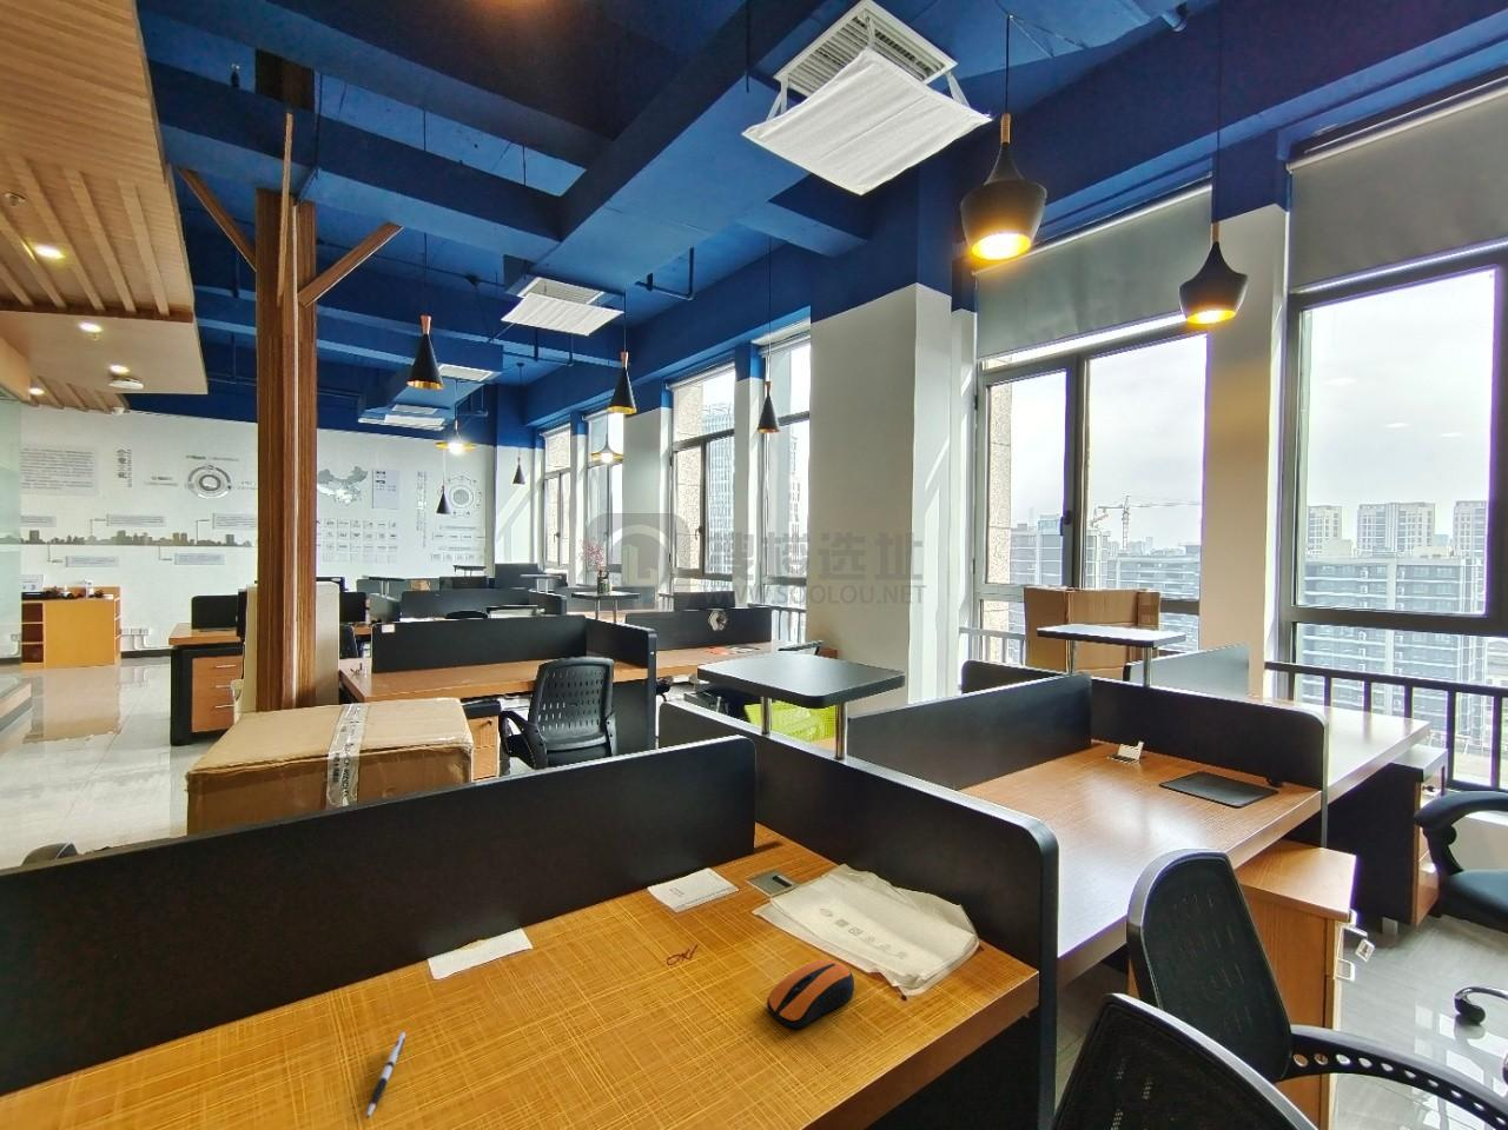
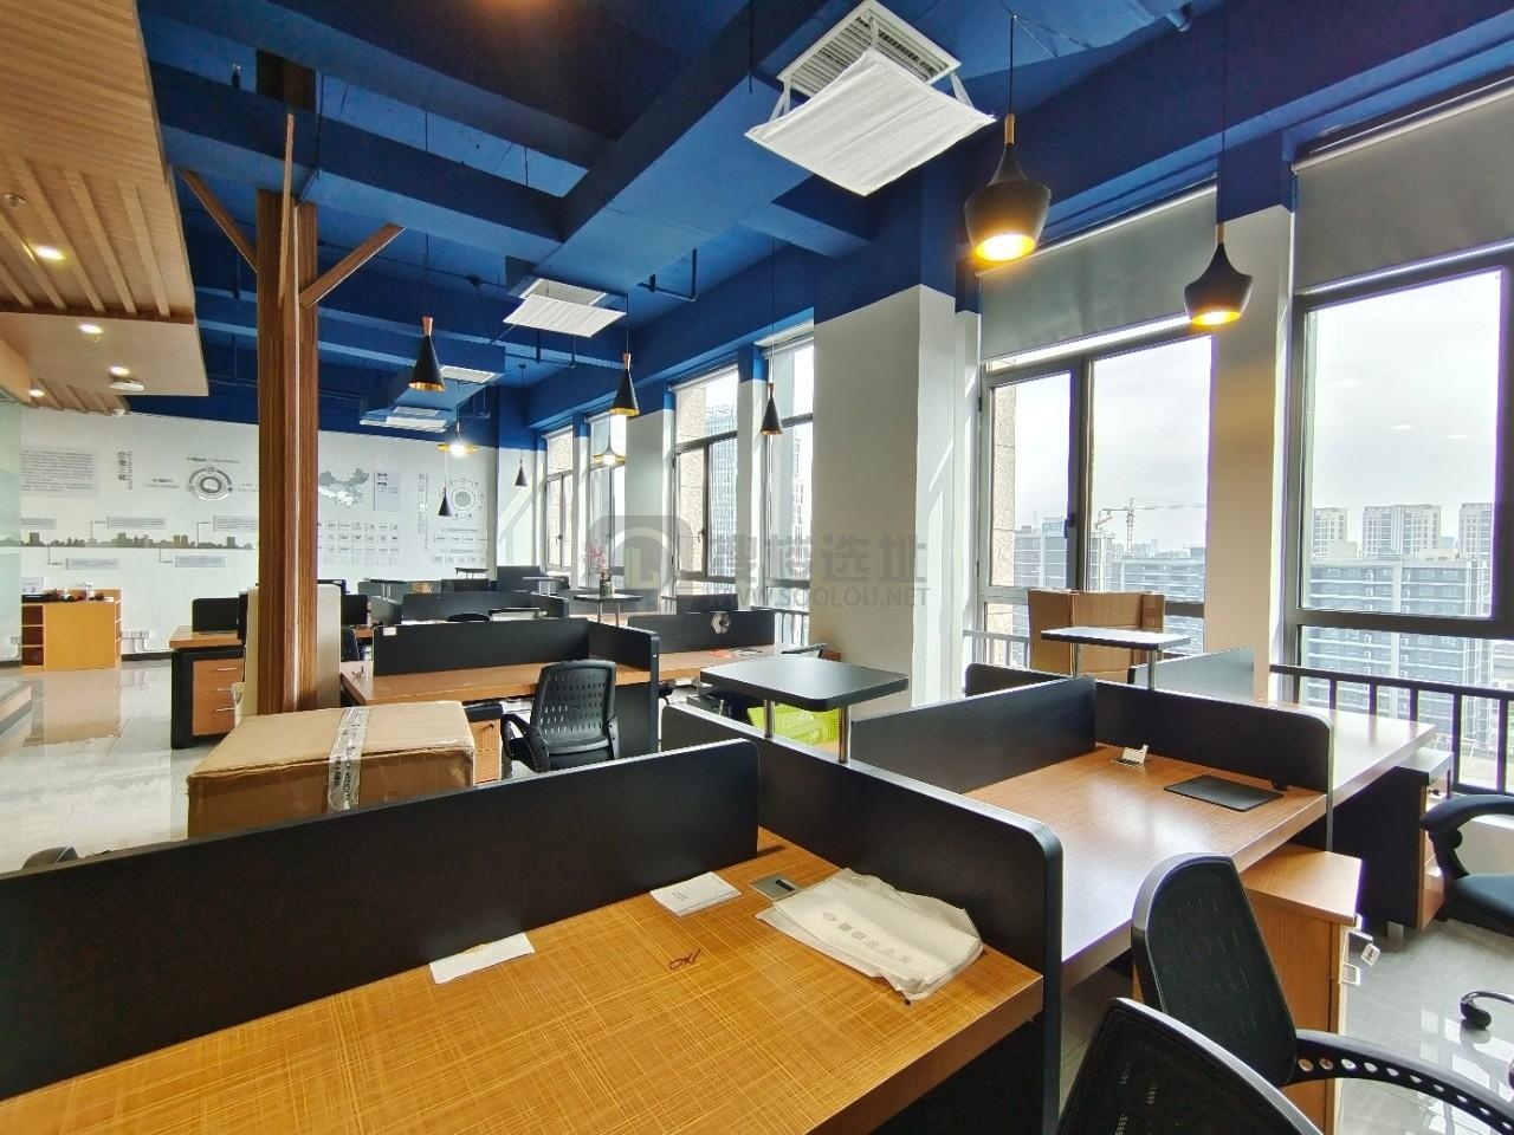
- pen (386, 1072)
- computer mouse (813, 986)
